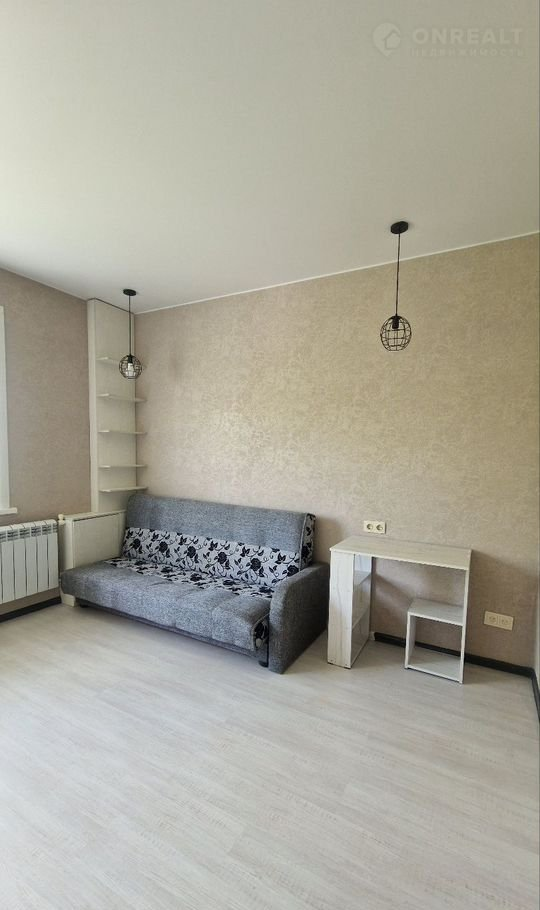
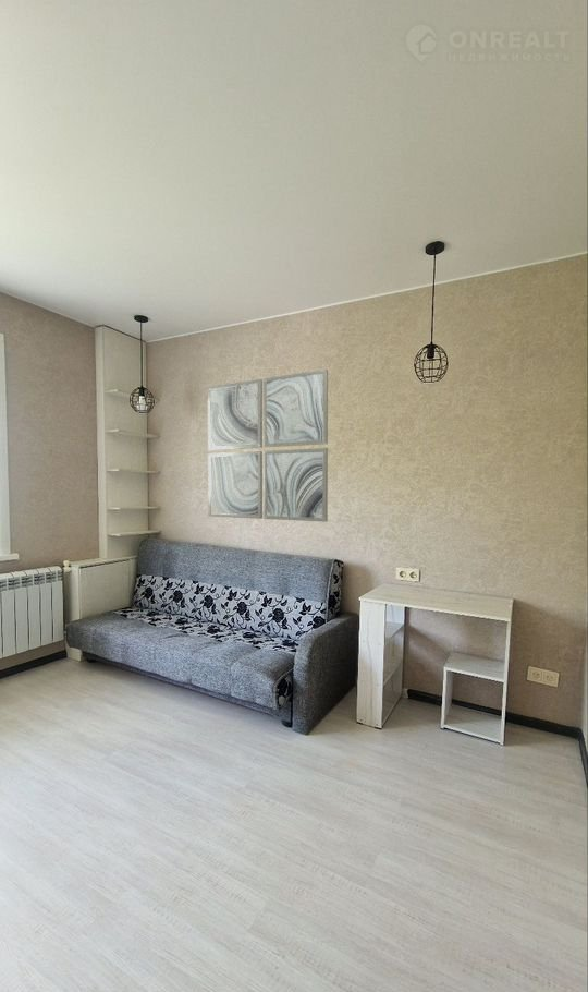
+ wall art (261, 447)
